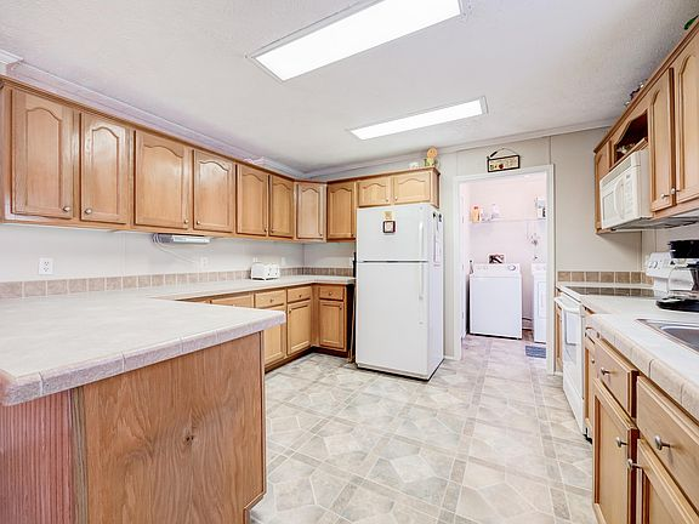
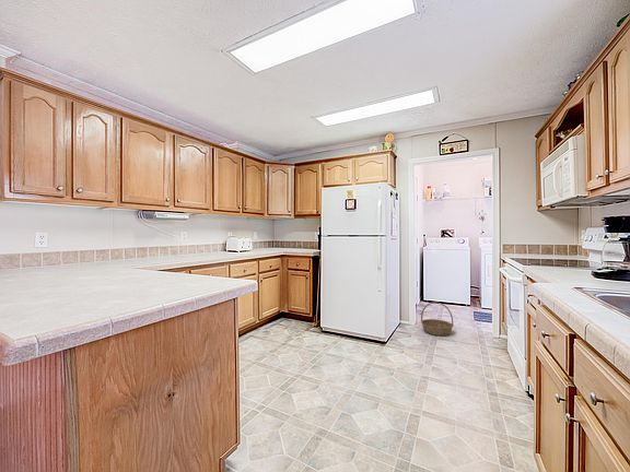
+ basket (436, 319)
